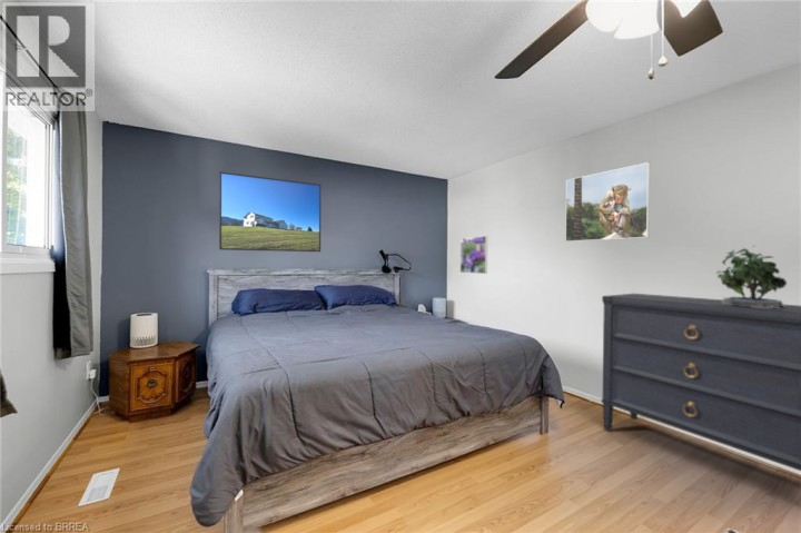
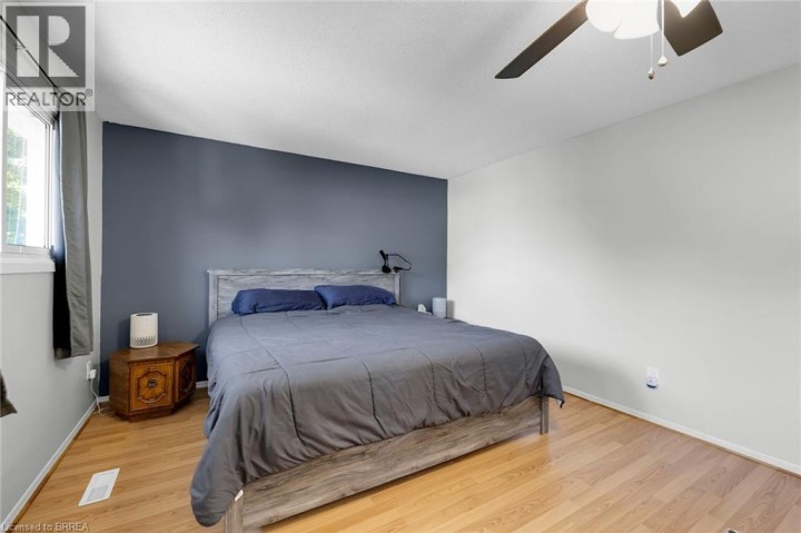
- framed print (603, 206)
- dresser (704, 378)
- potted plant (750, 274)
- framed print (473, 255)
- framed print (273, 215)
